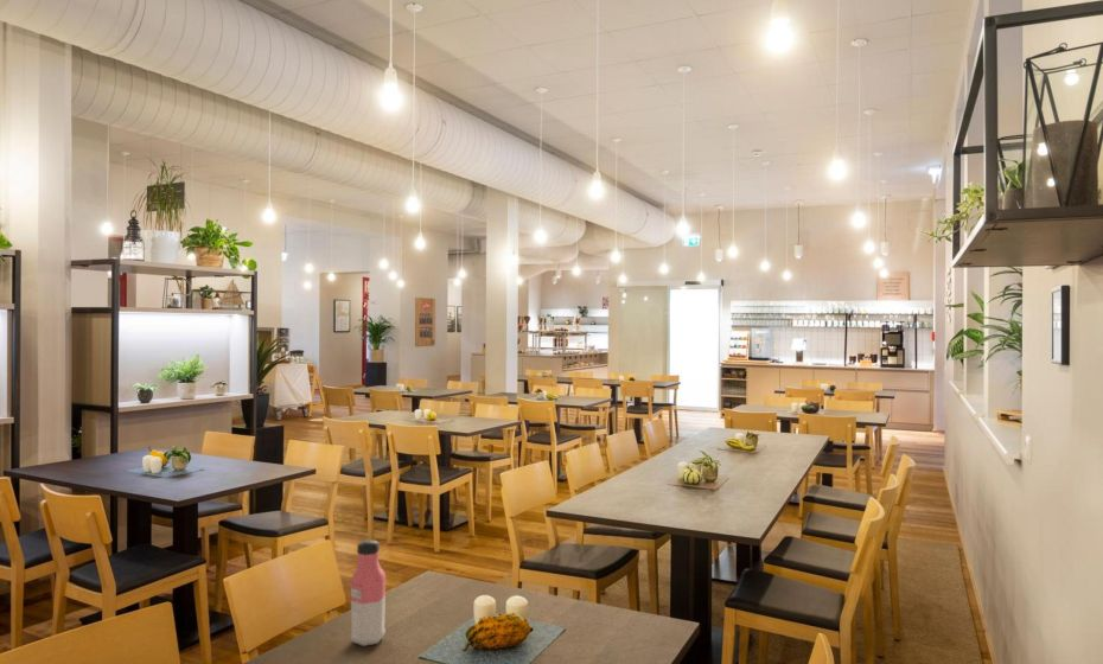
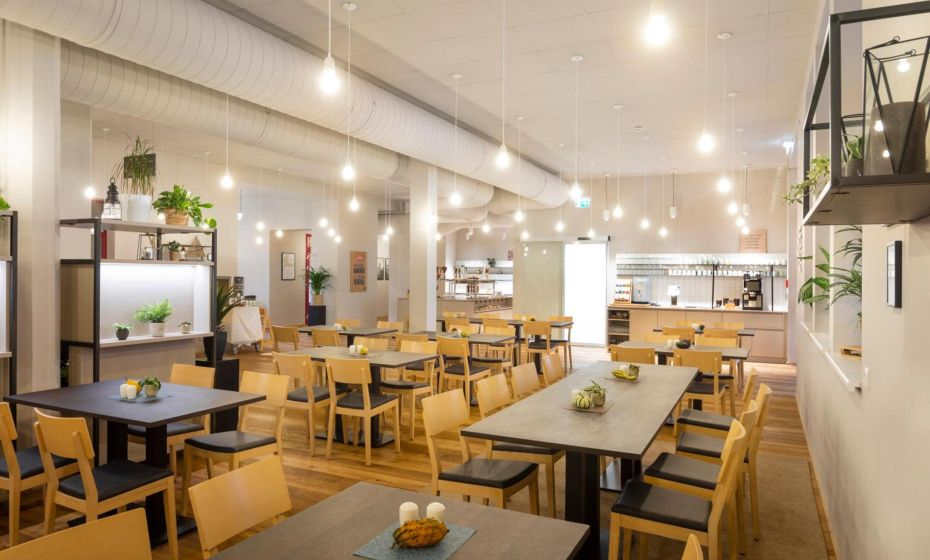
- water bottle (368, 590)
